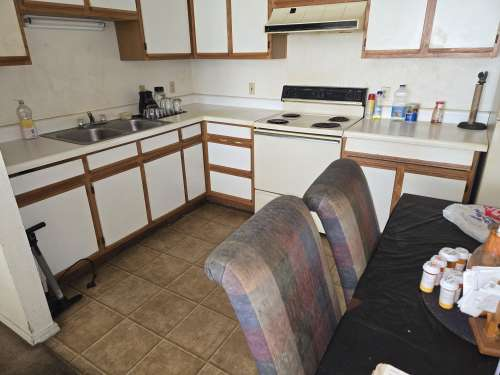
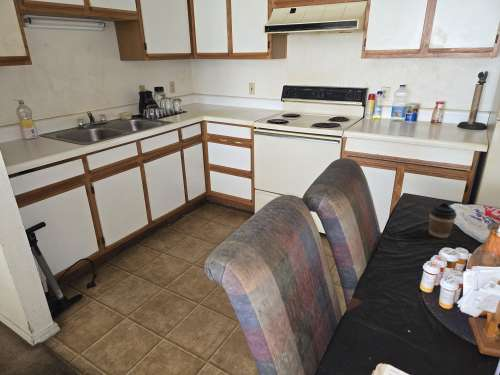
+ coffee cup (441, 219)
